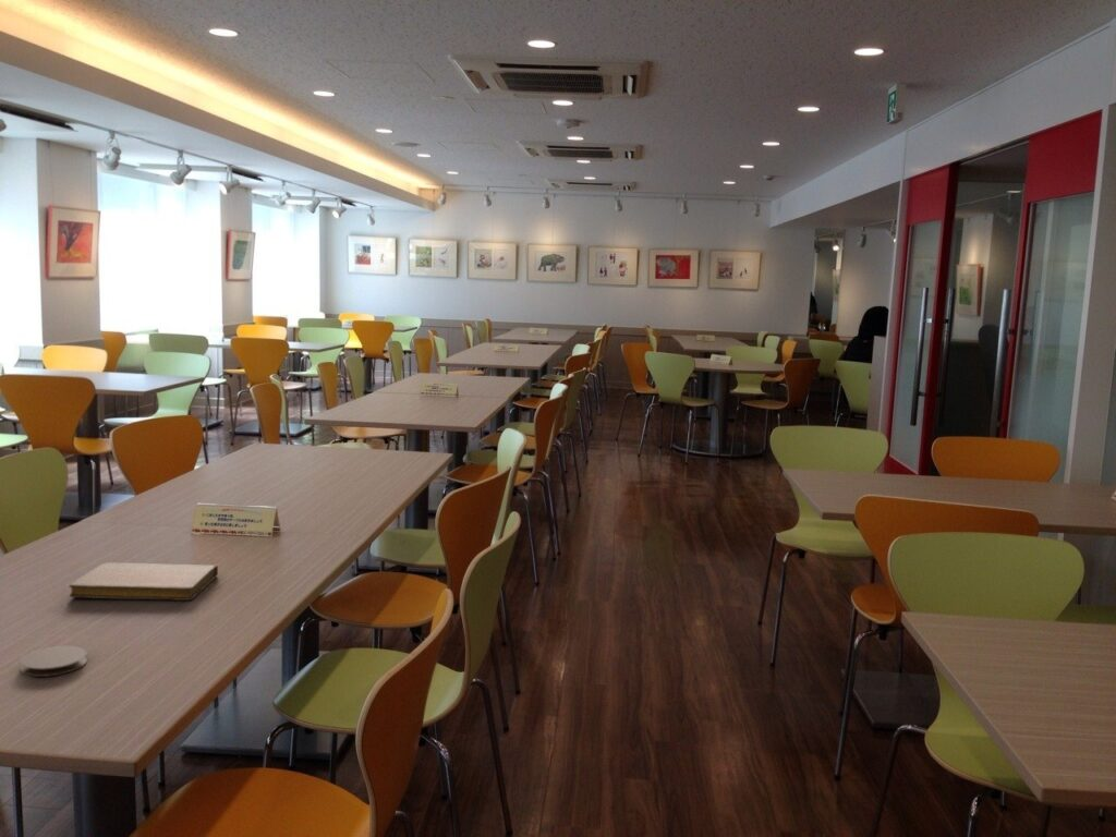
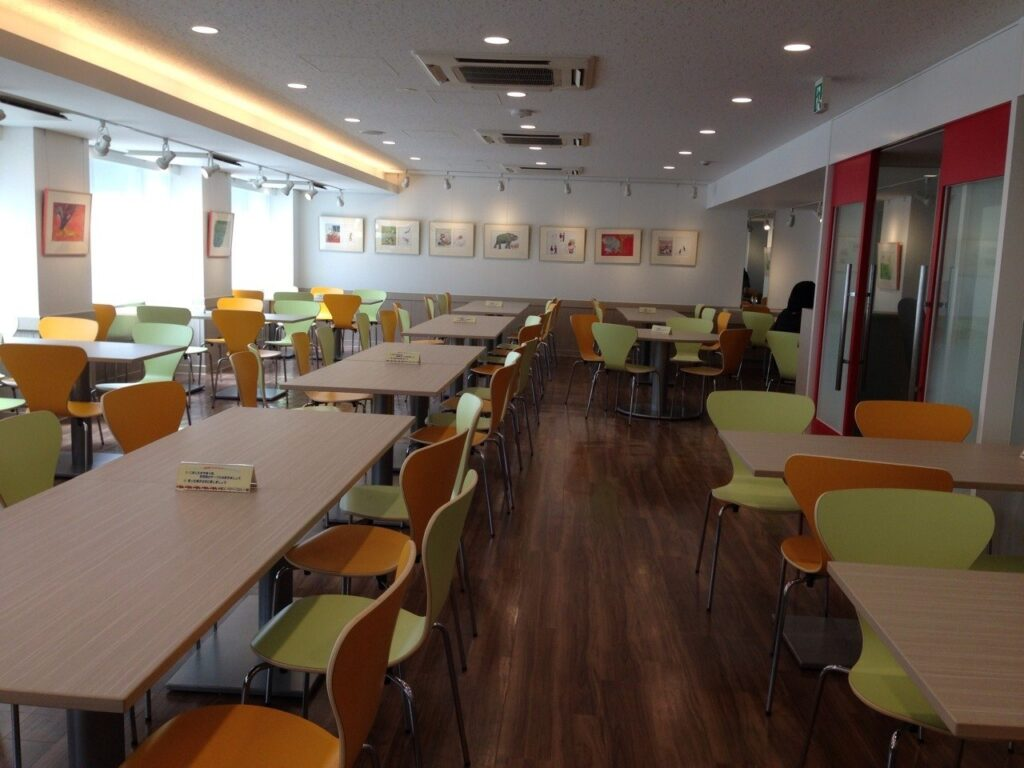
- coaster (53, 660)
- notebook (146, 580)
